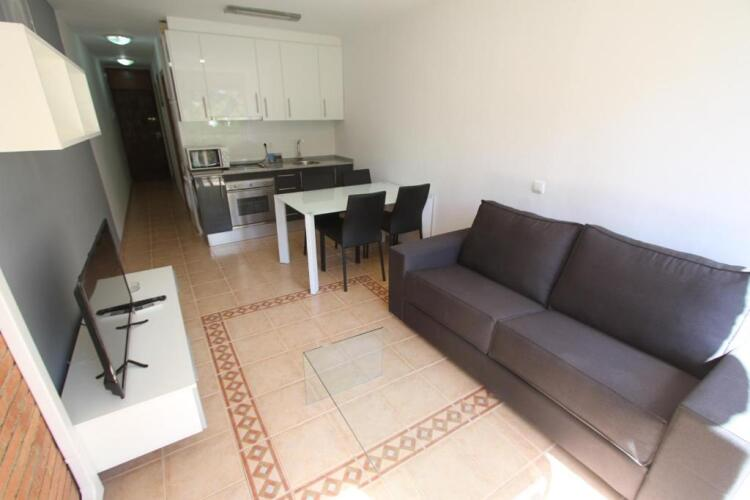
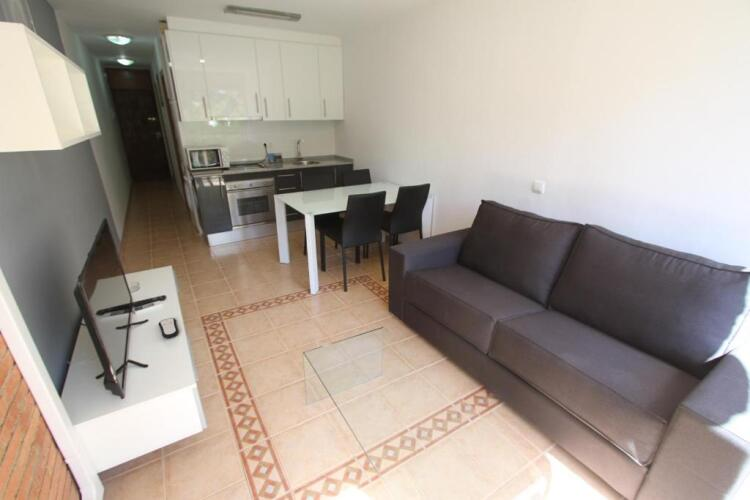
+ remote control (168, 327)
